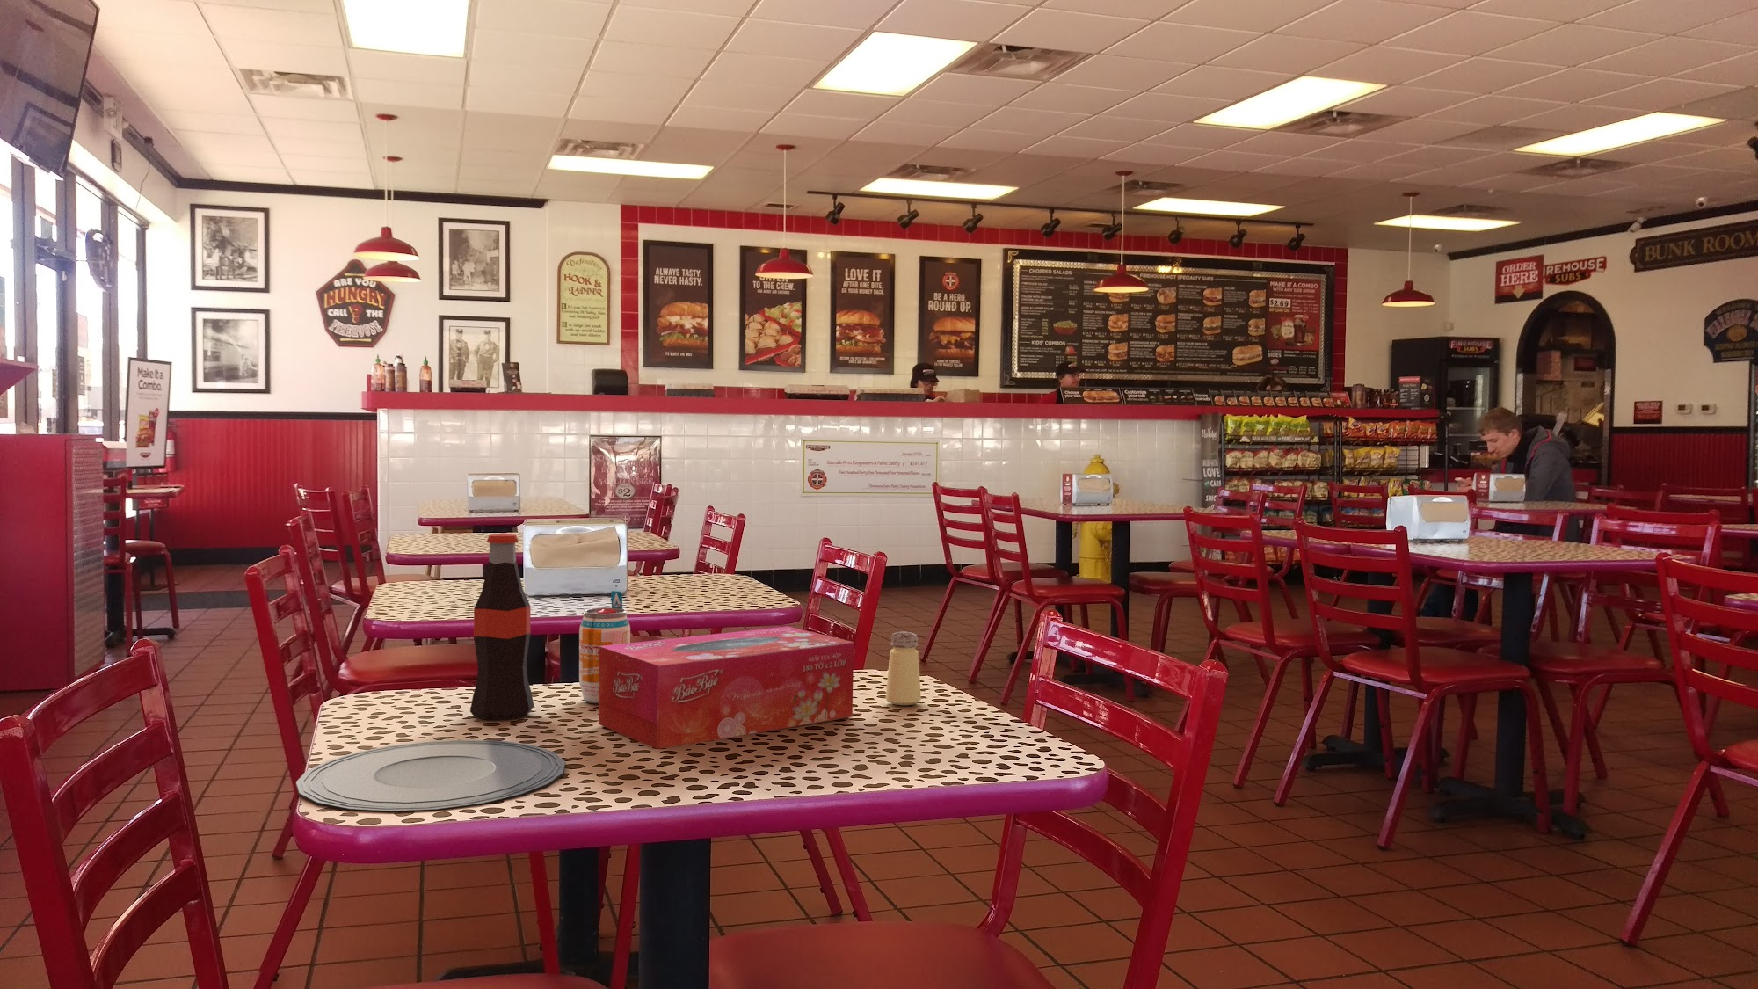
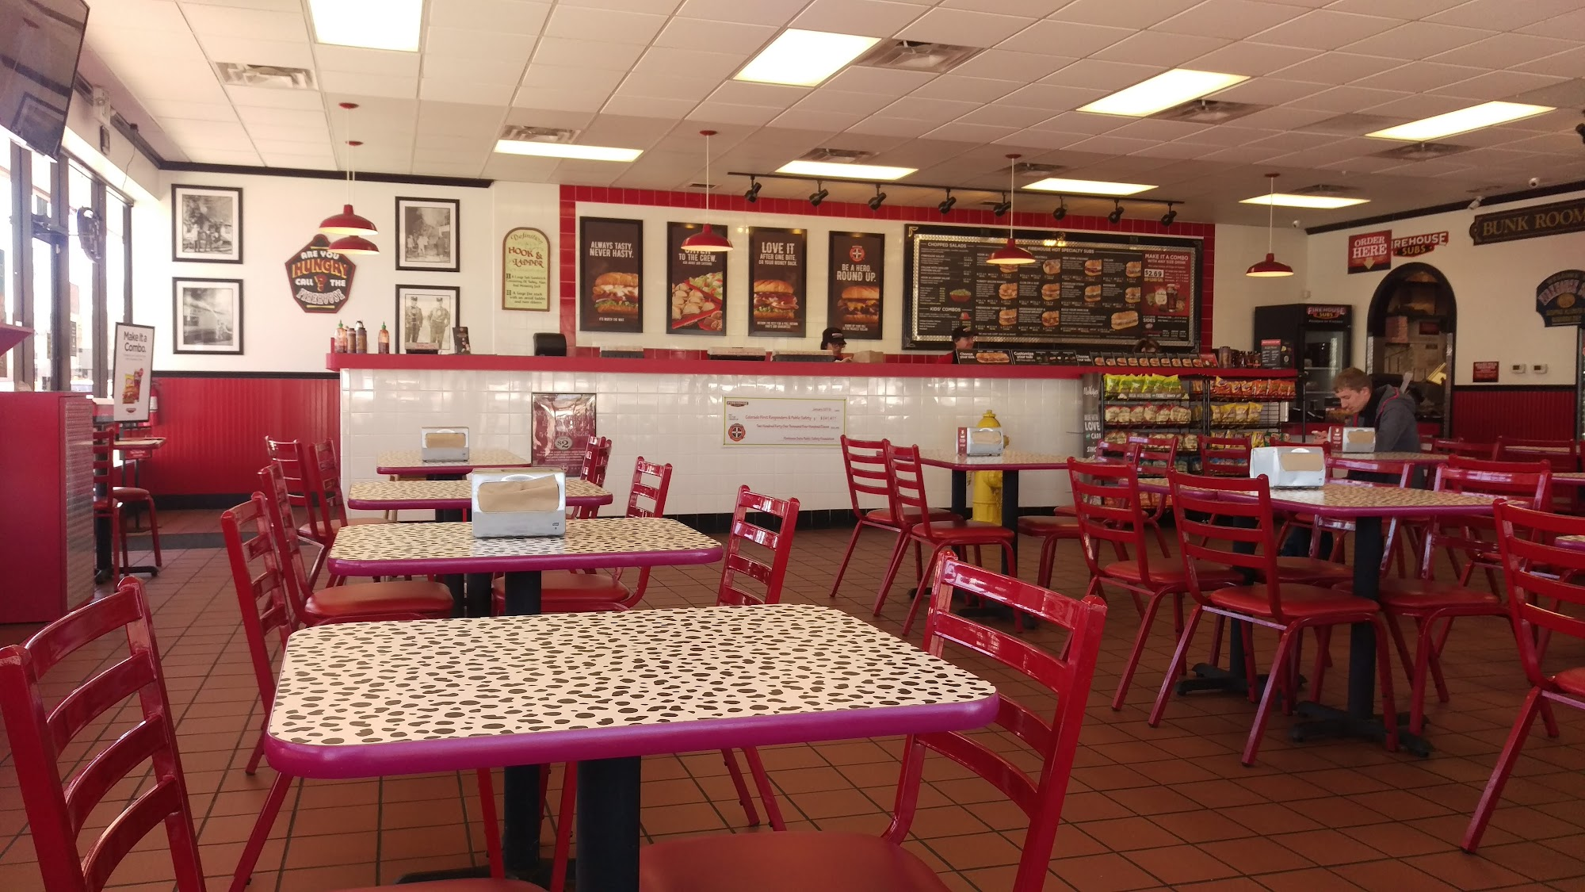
- bottle (502, 623)
- tissue box (729, 682)
- plate (435, 772)
- saltshaker (903, 667)
- beverage can (605, 645)
